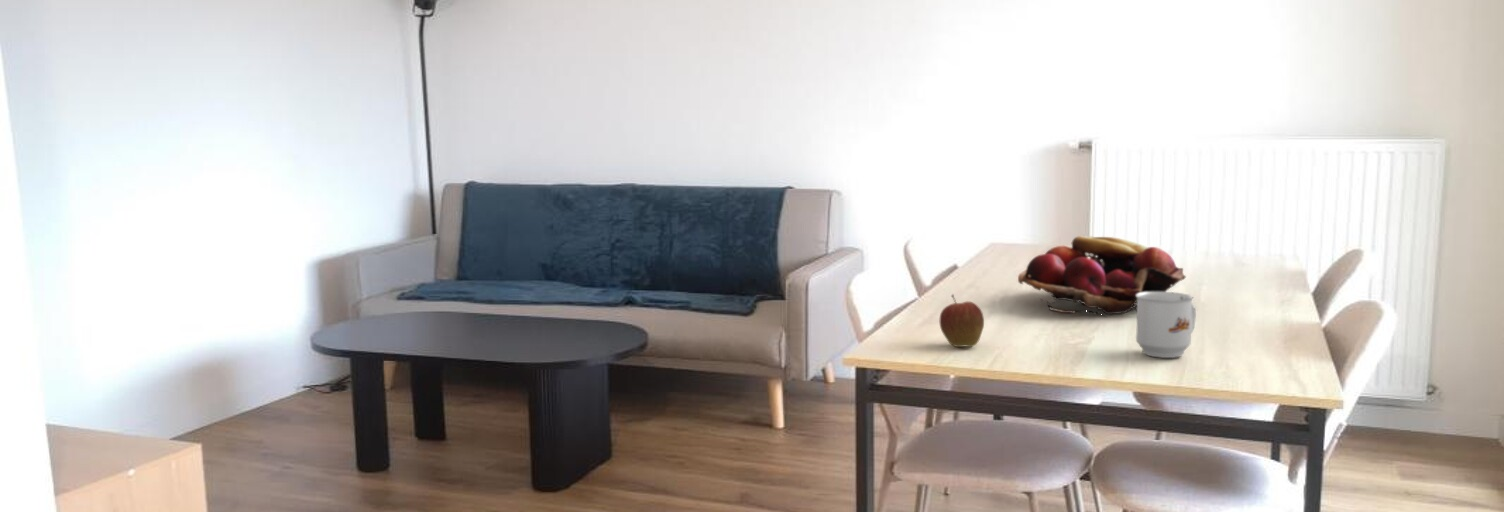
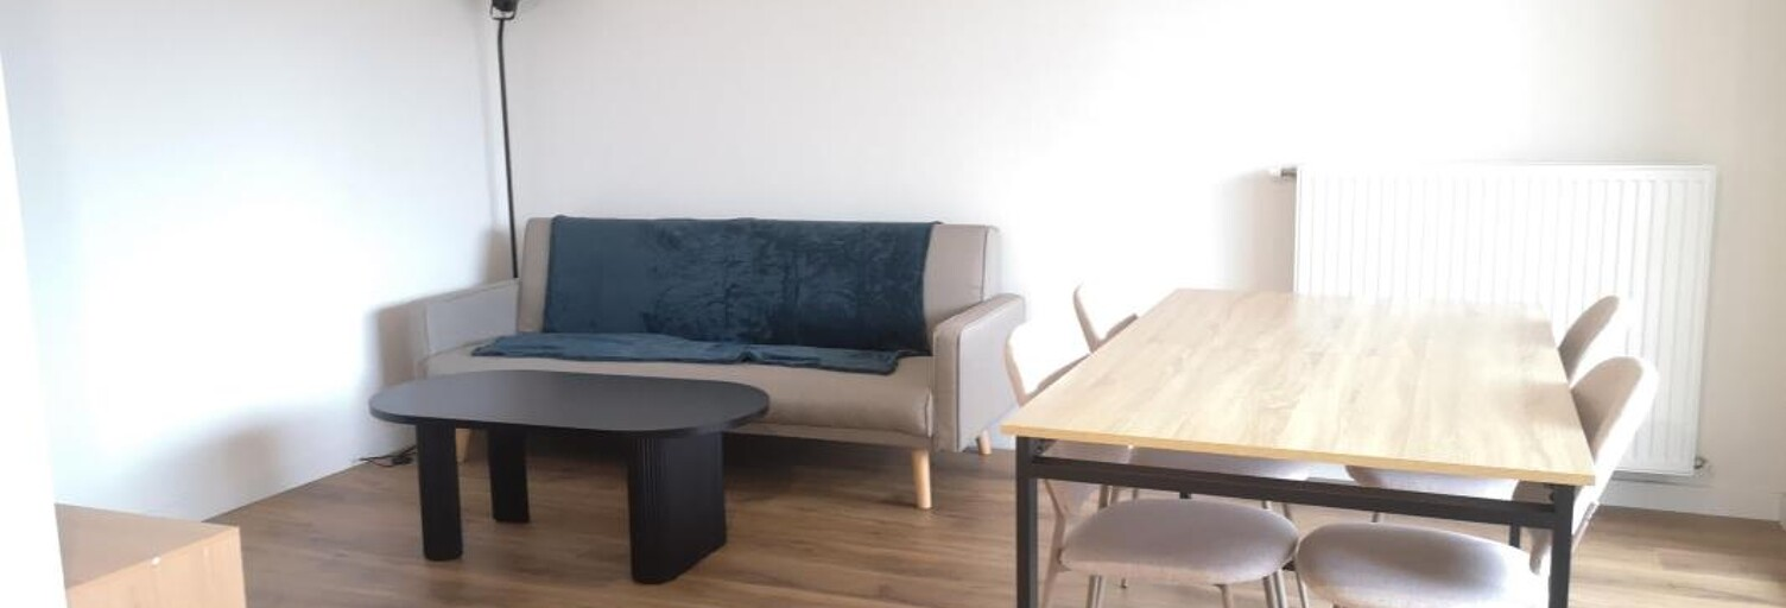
- fruit basket (1099, 271)
- apple (961, 320)
- mug (1169, 324)
